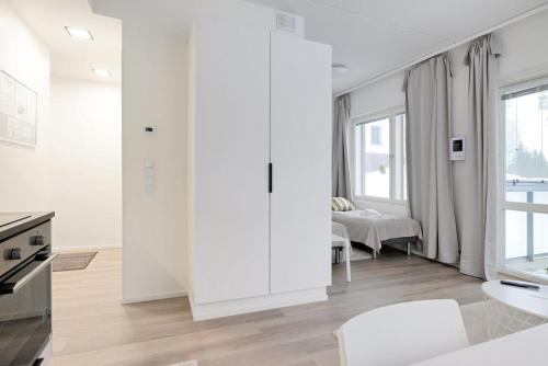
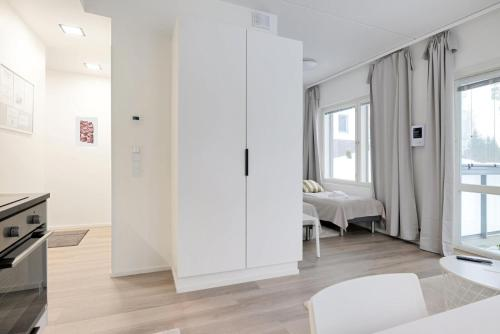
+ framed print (86, 132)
